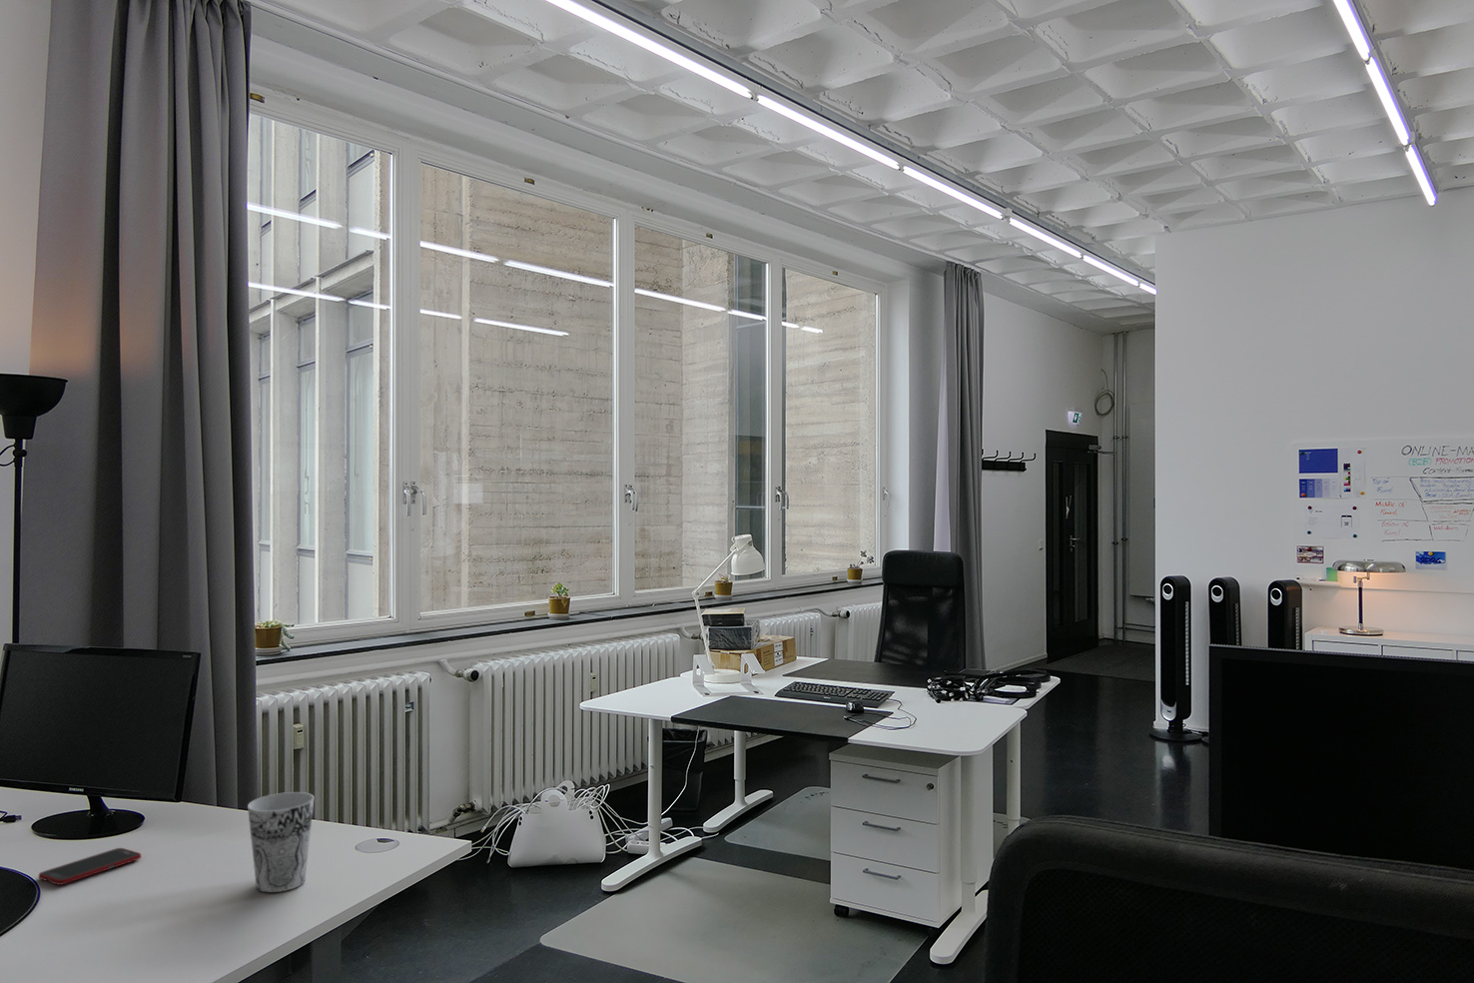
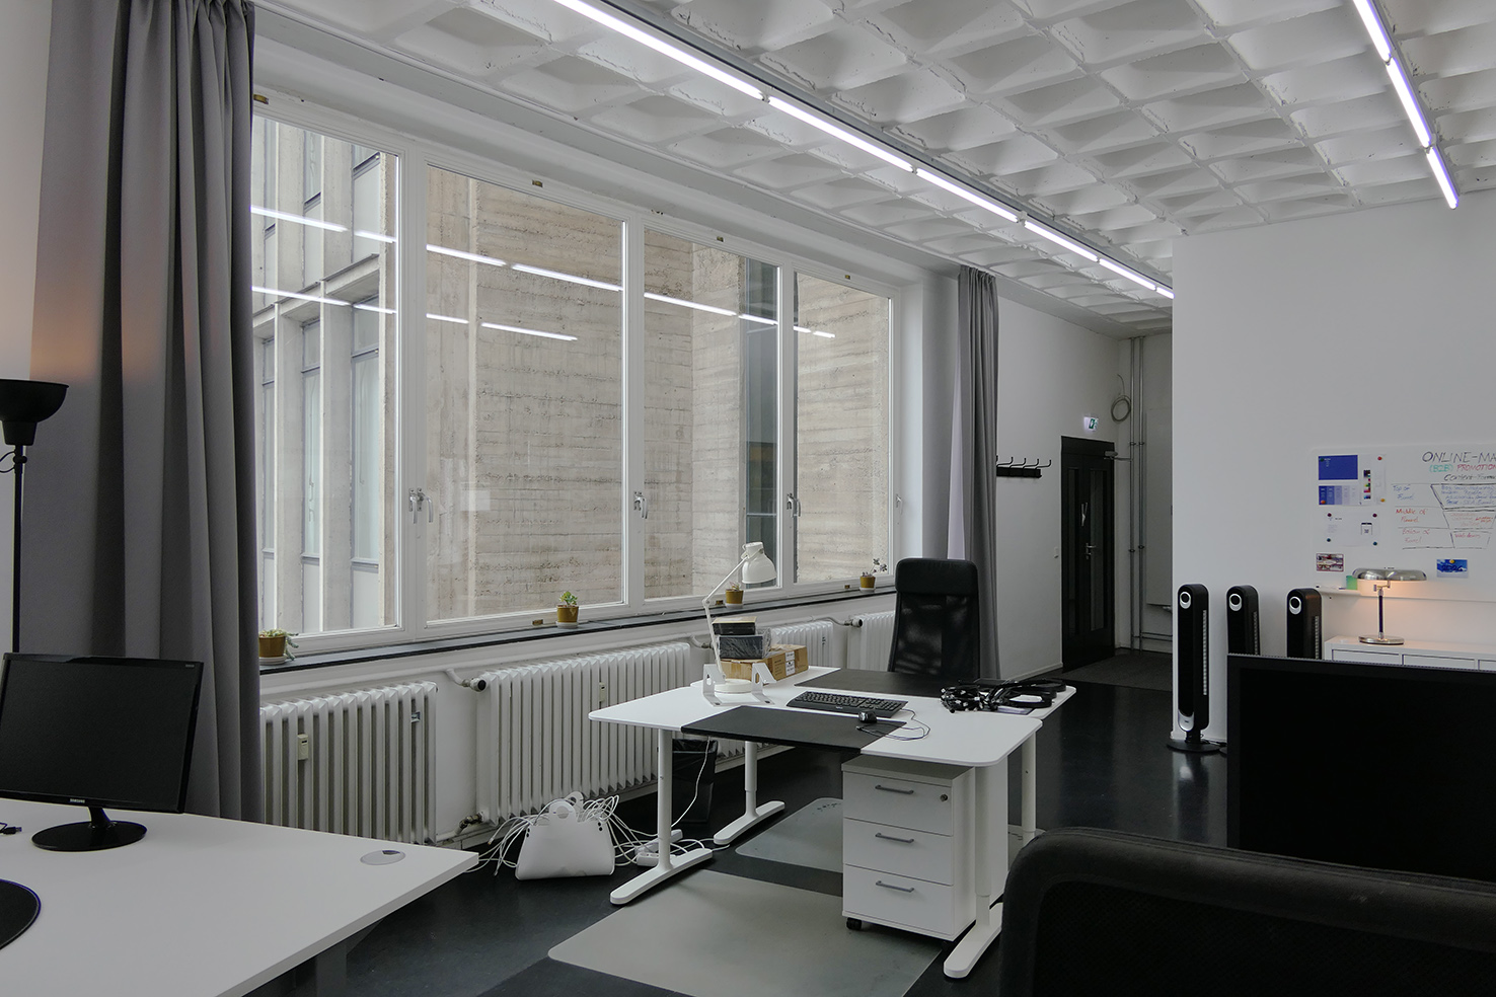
- cup (281, 843)
- cell phone (91, 866)
